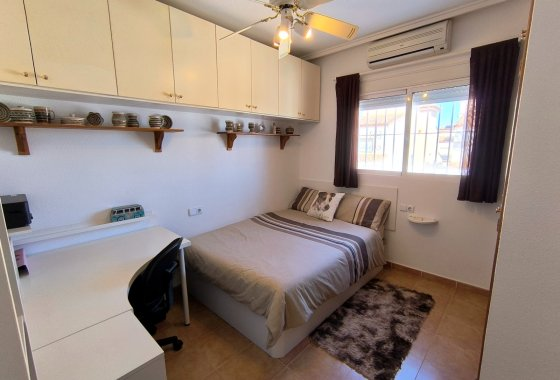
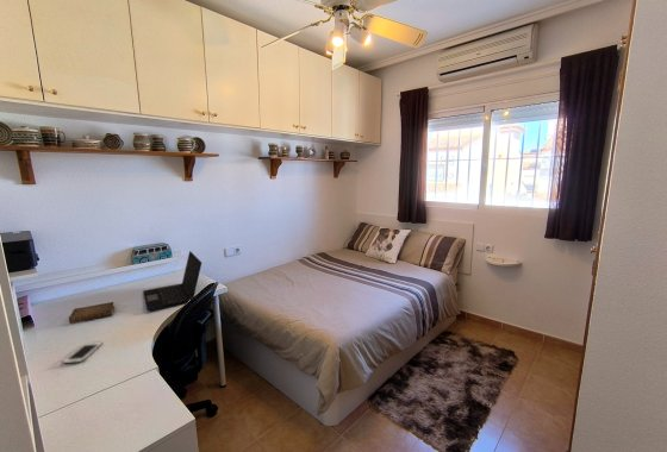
+ cell phone (83, 352)
+ book (93, 312)
+ laptop (175, 284)
